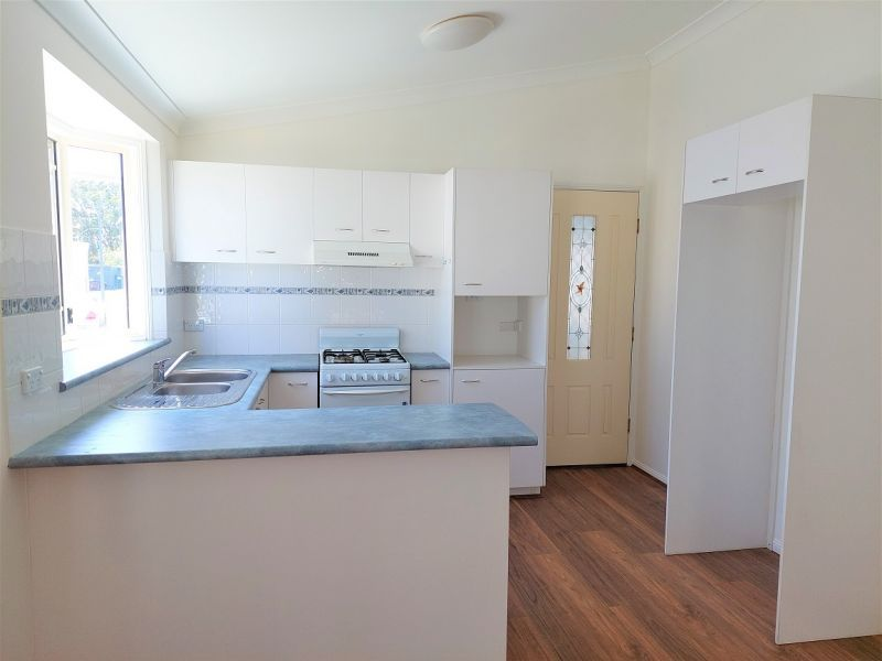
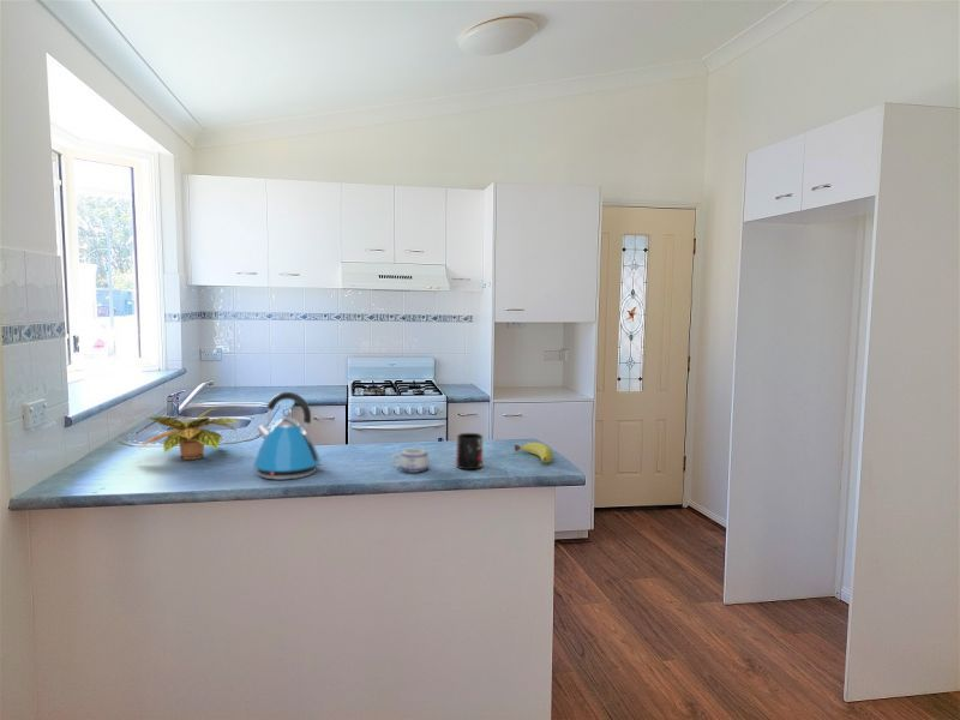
+ fruit (534, 451)
+ kettle (289, 432)
+ plant (194, 431)
+ mug (469, 451)
+ mug (409, 460)
